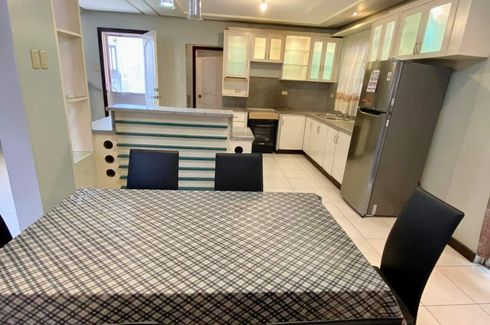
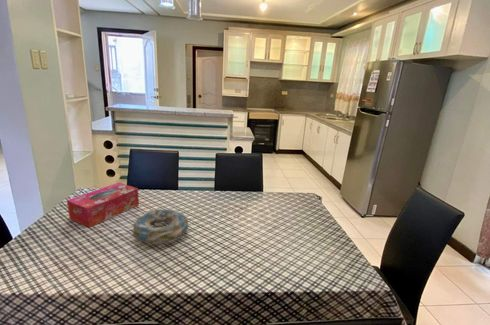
+ tissue box (105, 202)
+ decorative bowl (161, 227)
